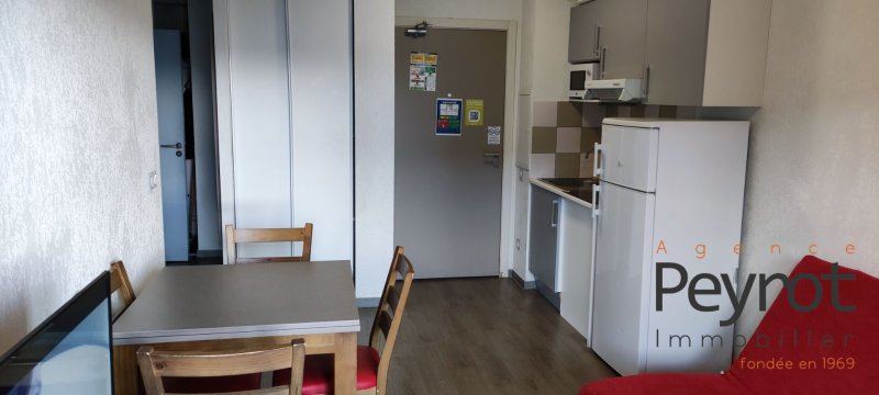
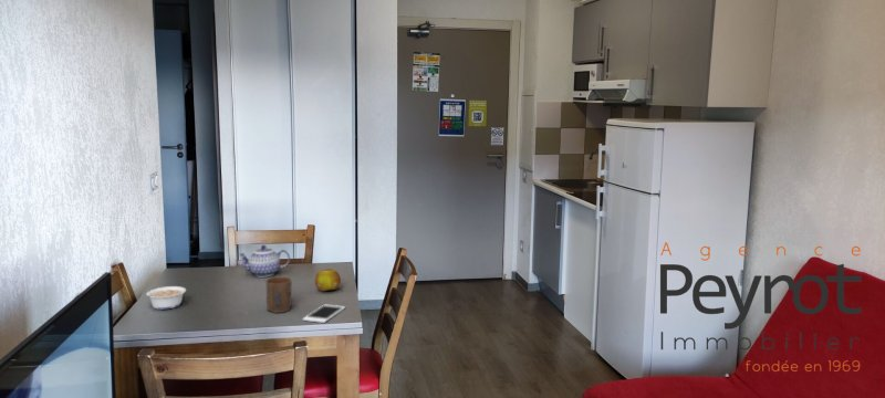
+ cell phone (324, 313)
+ cup (279, 294)
+ fruit (327, 280)
+ teapot (264, 260)
+ legume (166, 297)
